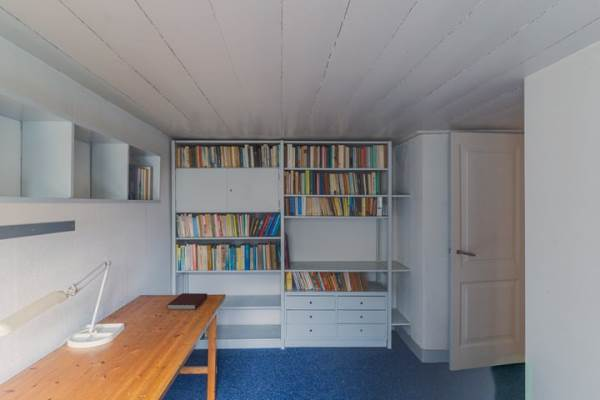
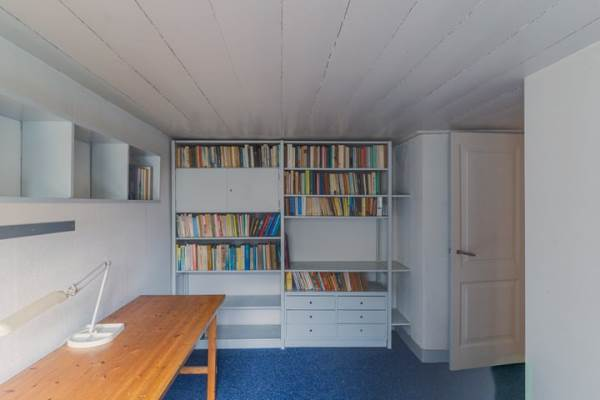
- notebook (188, 300)
